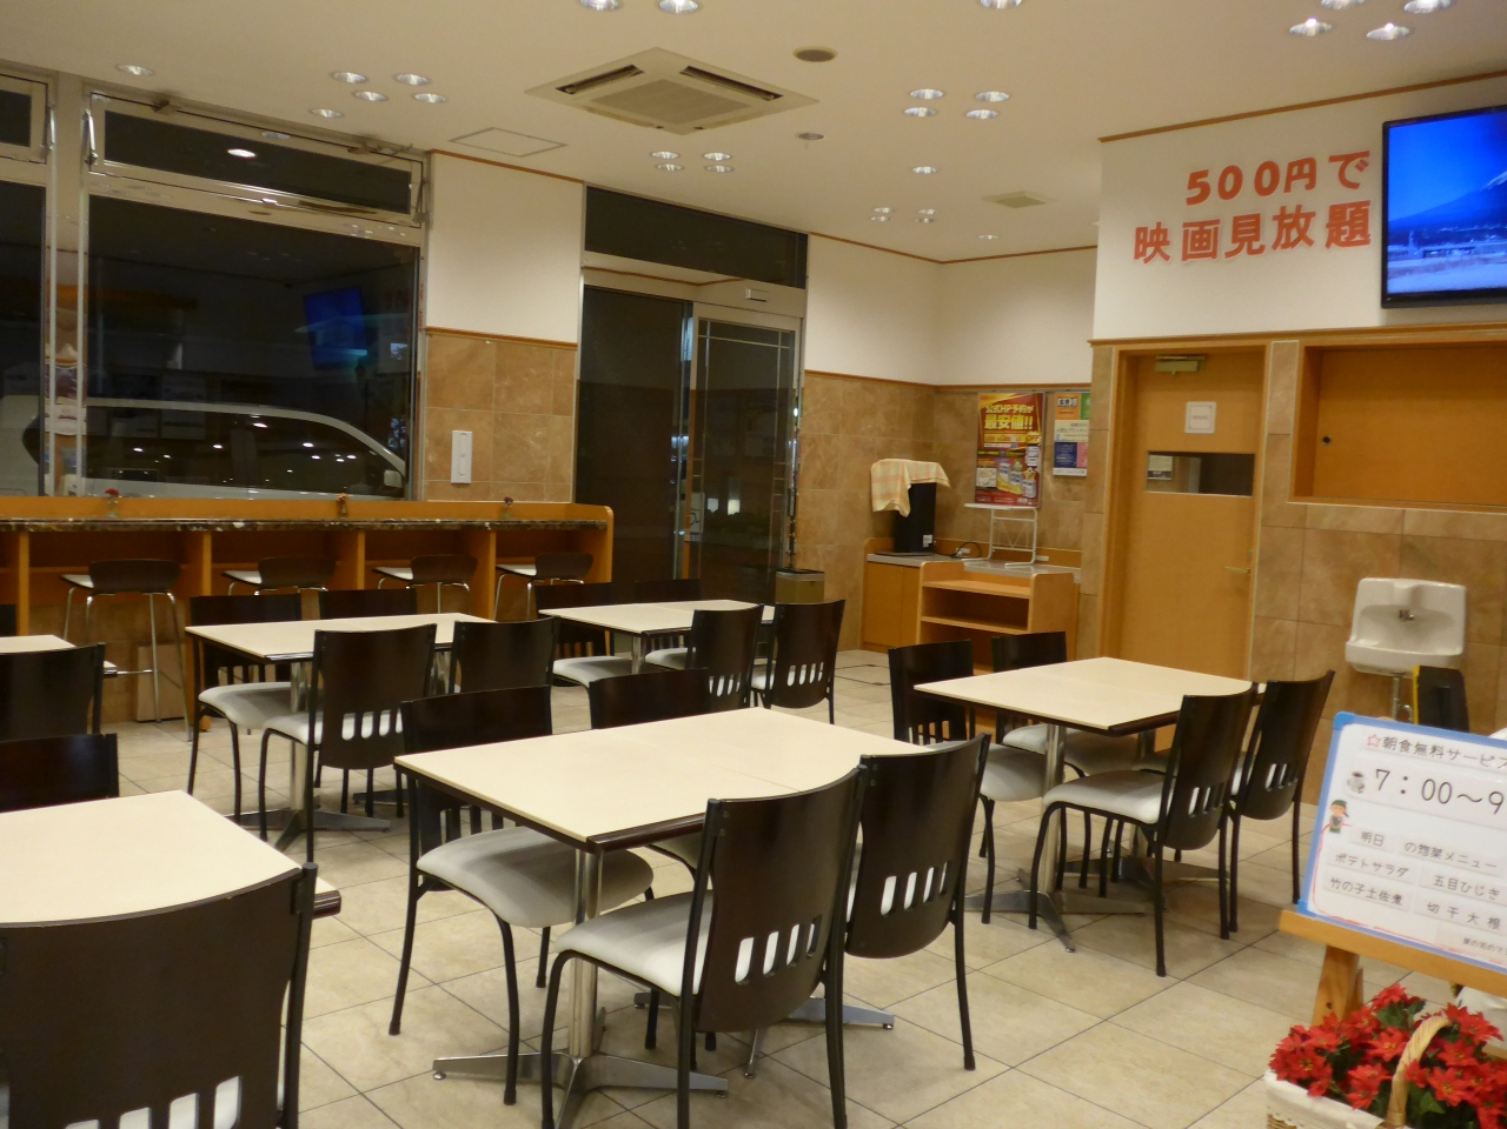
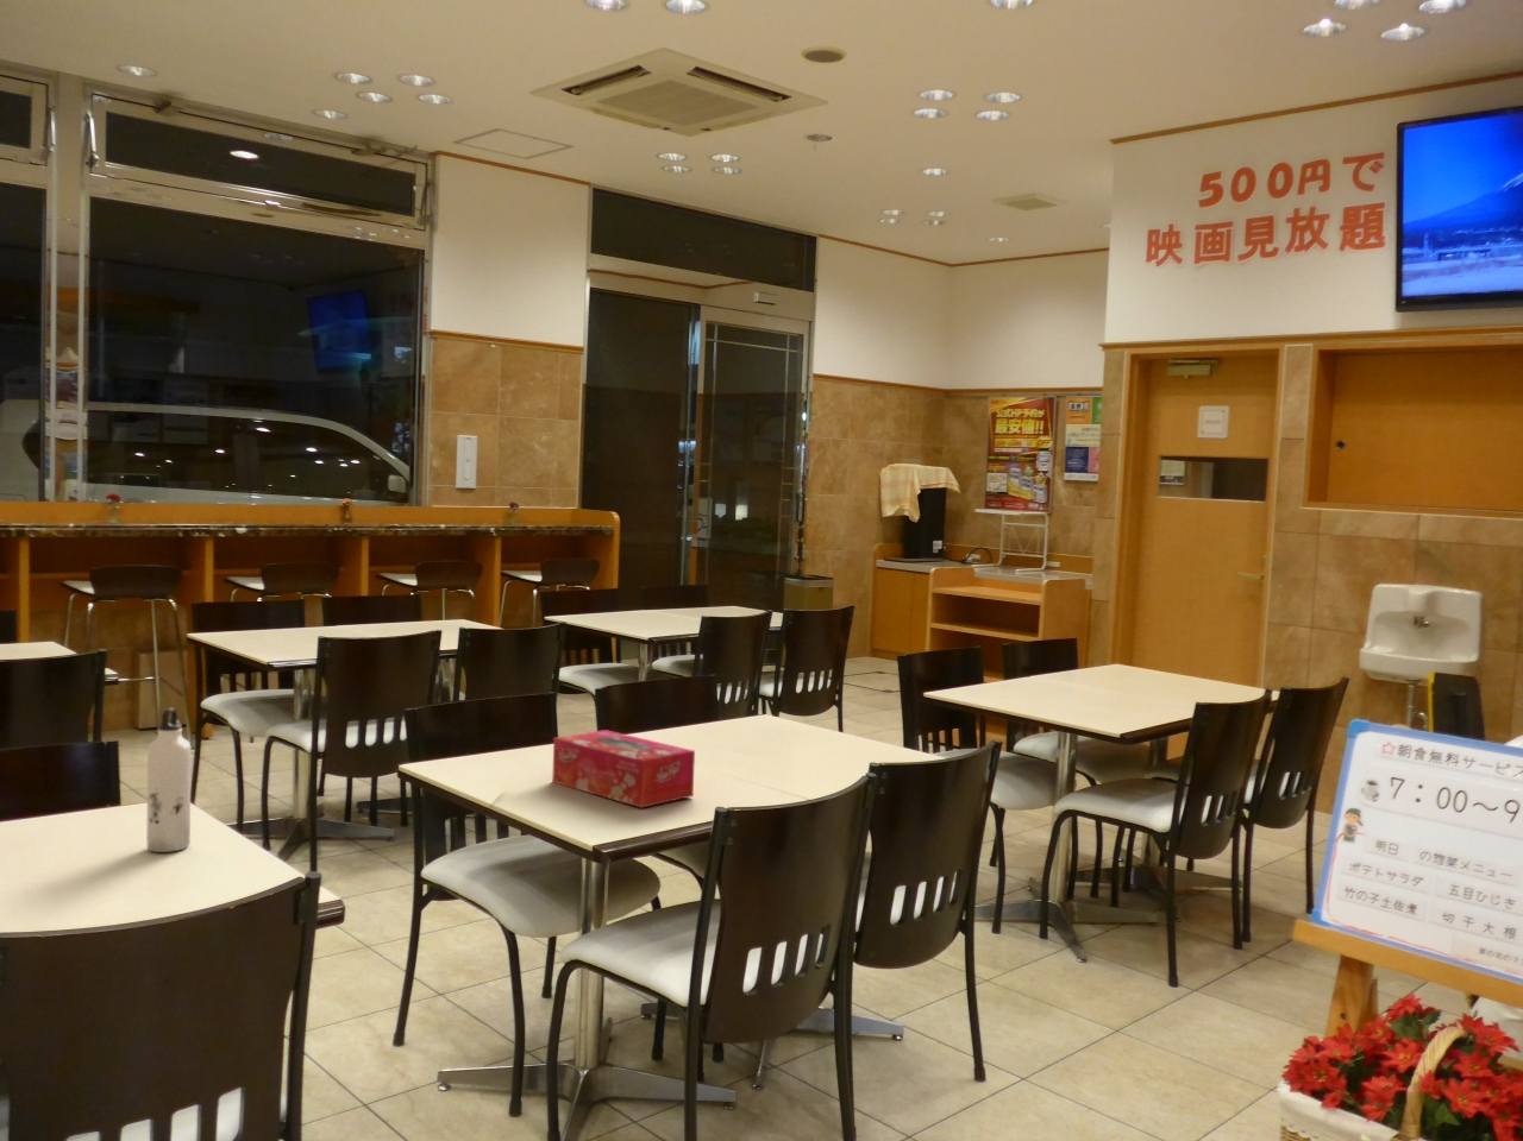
+ water bottle (169, 778)
+ tissue box (622, 767)
